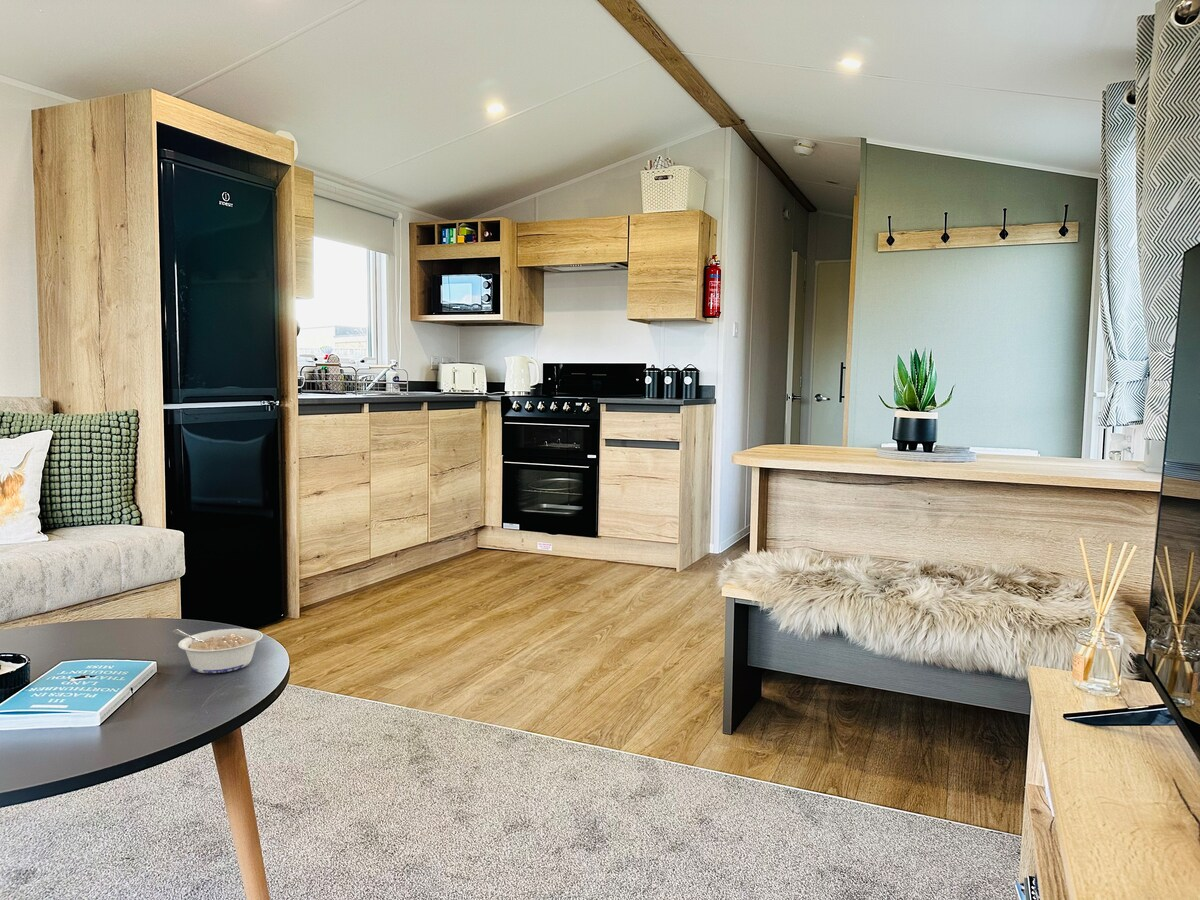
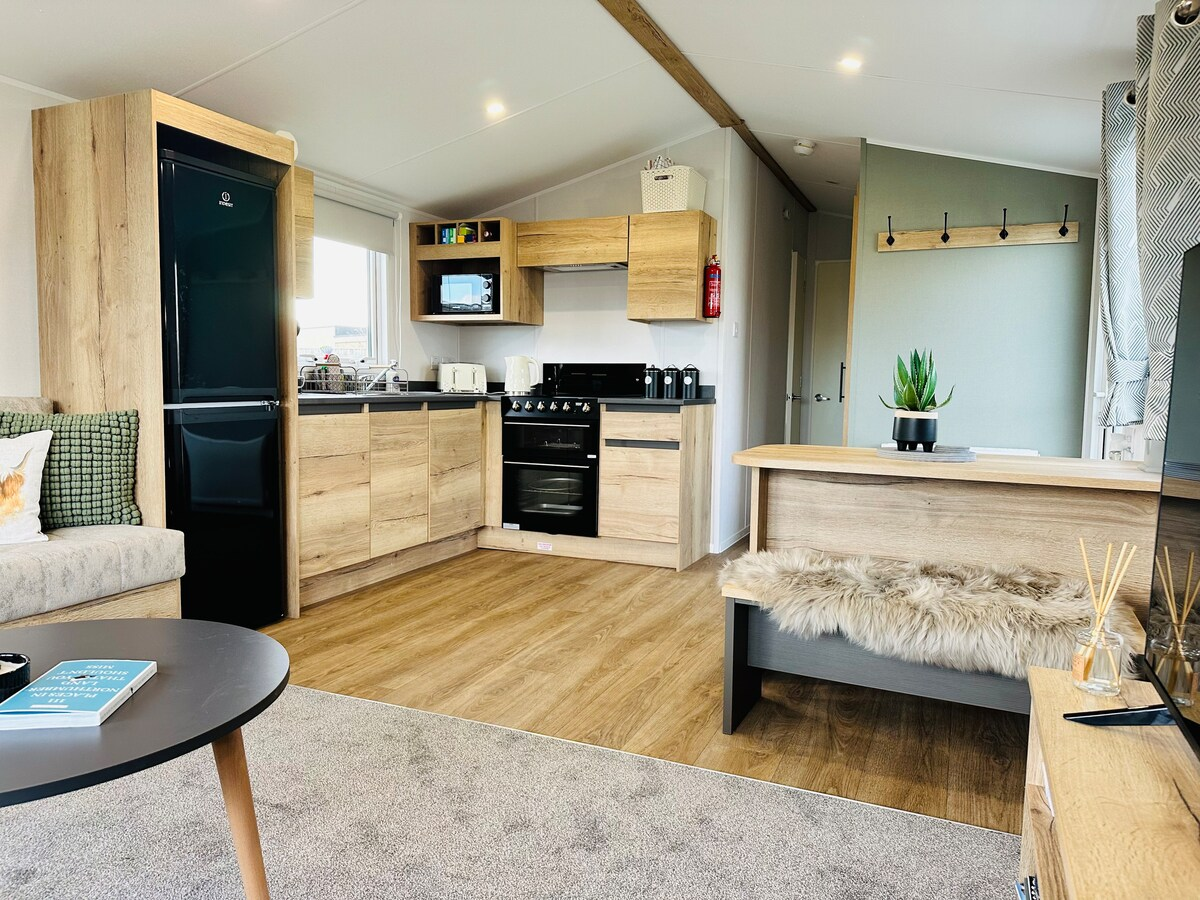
- legume (218, 649)
